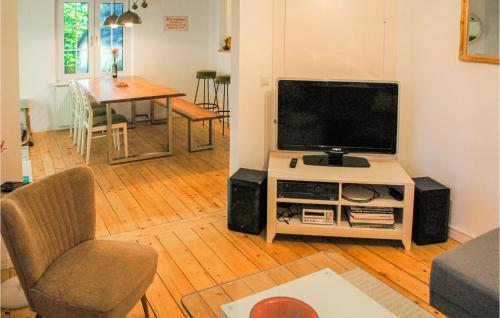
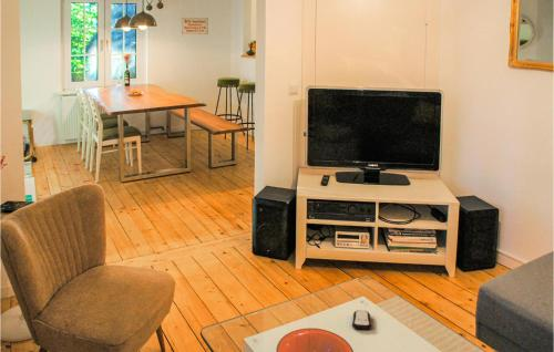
+ remote control (361, 319)
